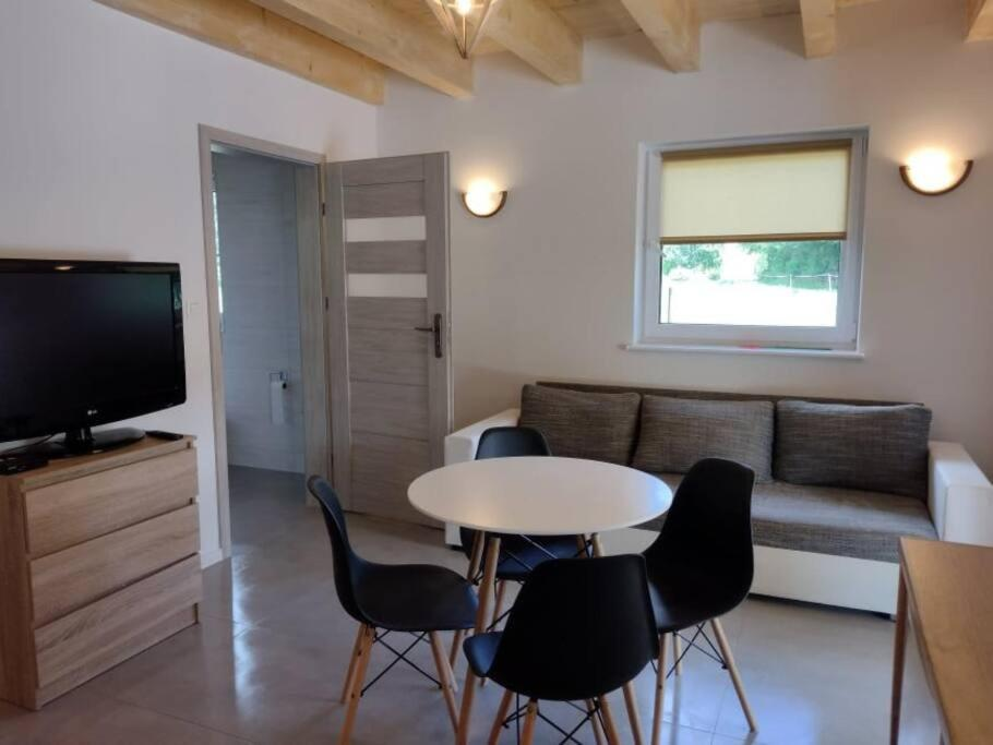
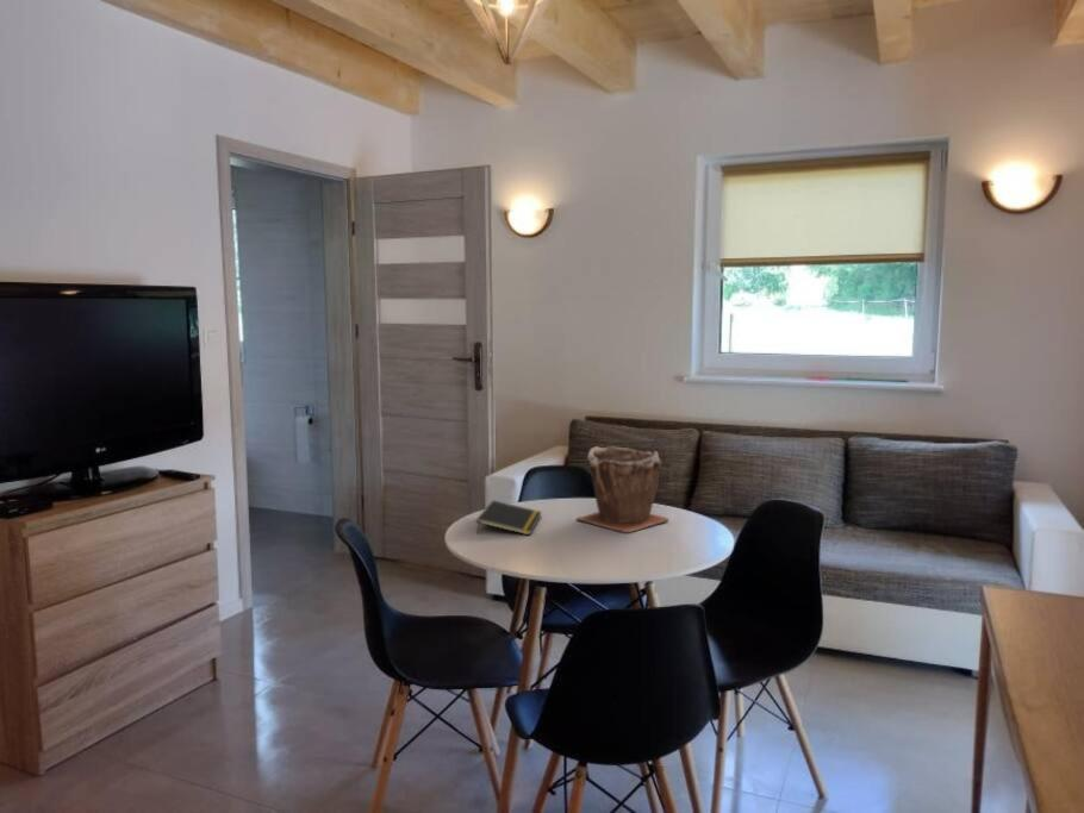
+ plant pot (622, 486)
+ notepad (510, 517)
